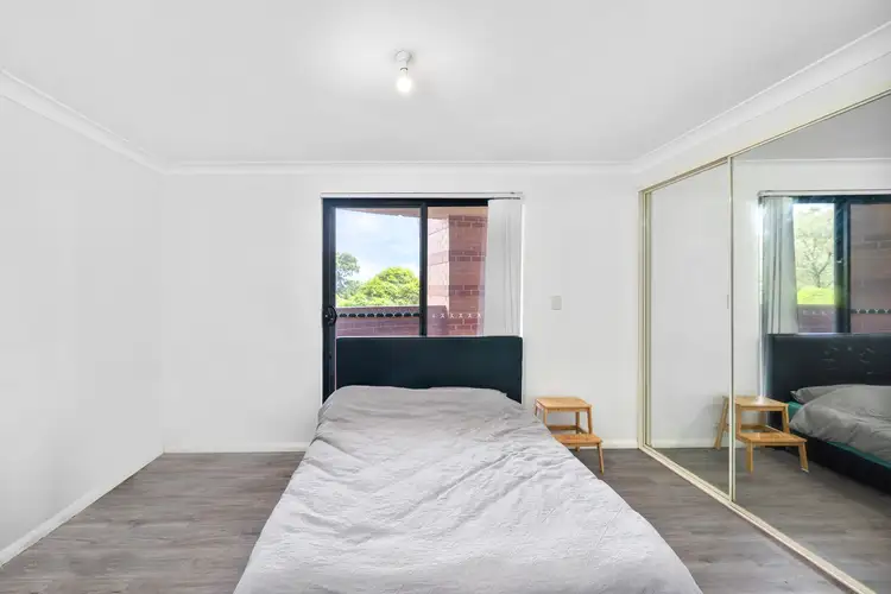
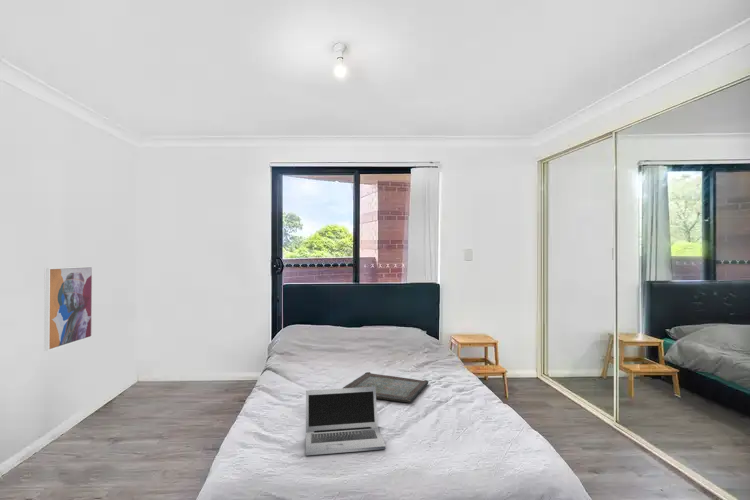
+ serving tray (385, 386)
+ wall art (70, 305)
+ laptop (343, 418)
